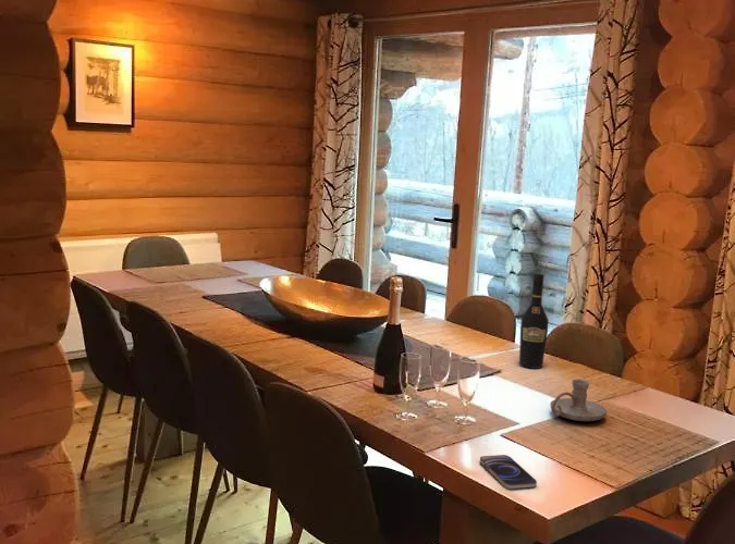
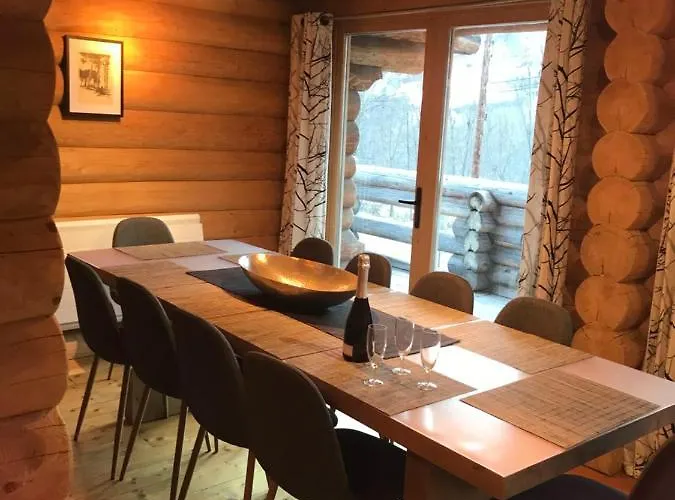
- candle holder (575, 399)
- wine bottle (535, 320)
- smartphone (506, 471)
